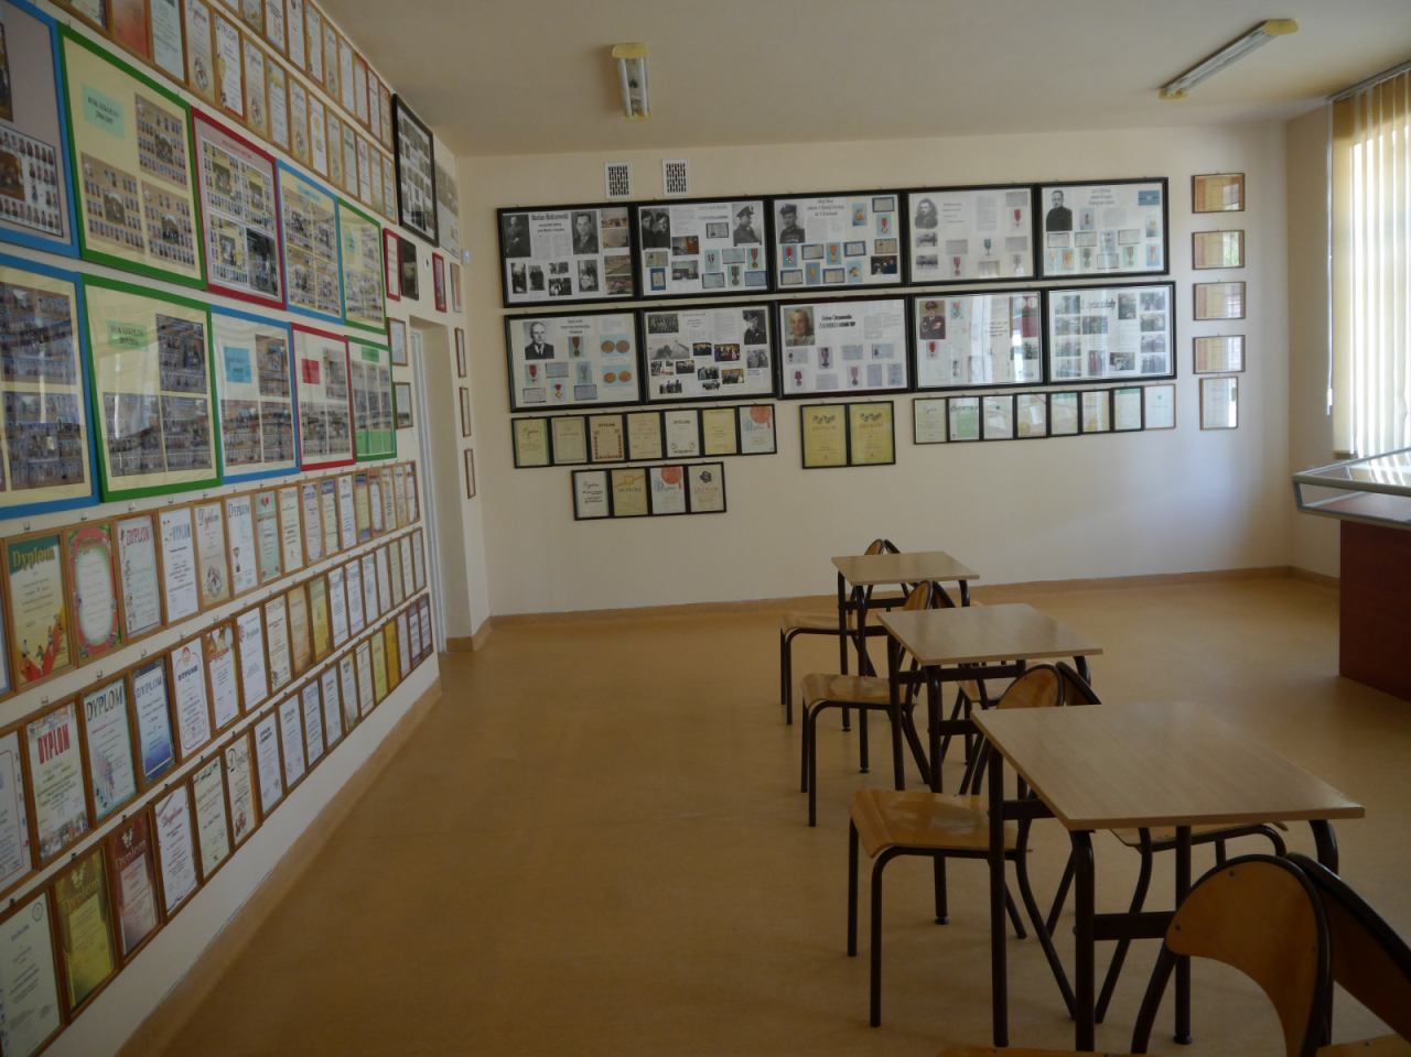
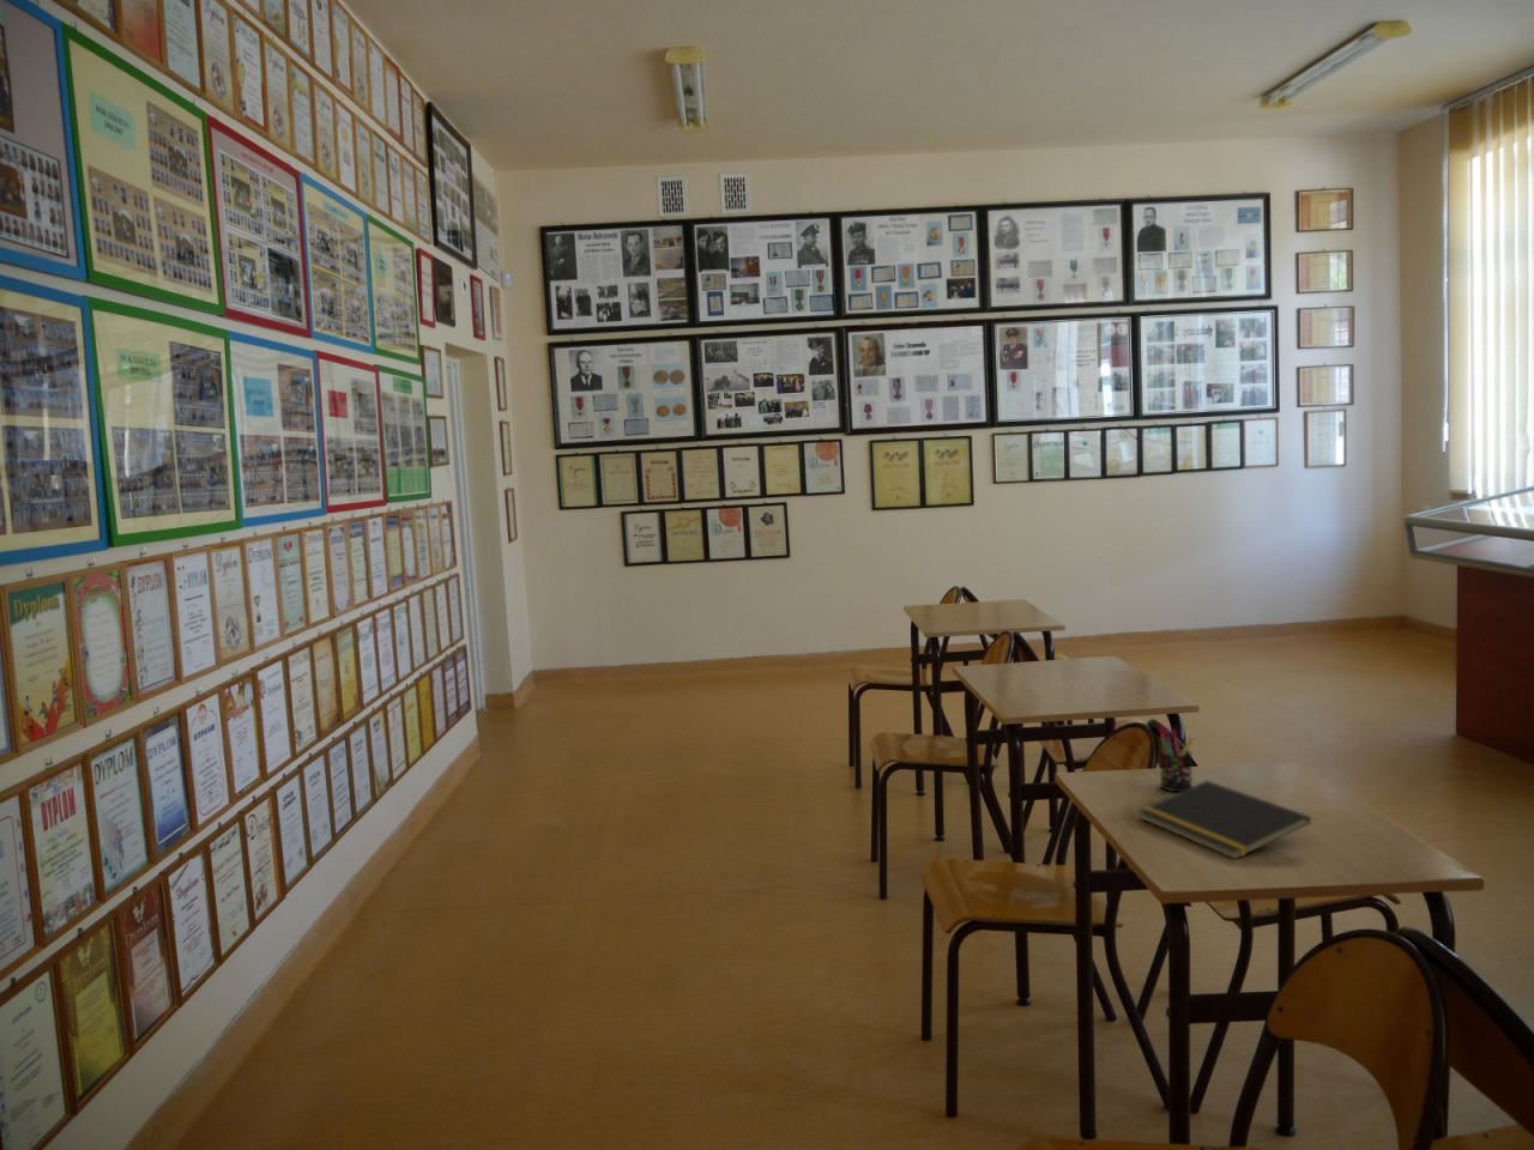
+ pen holder (1172, 757)
+ notepad (1220, 817)
